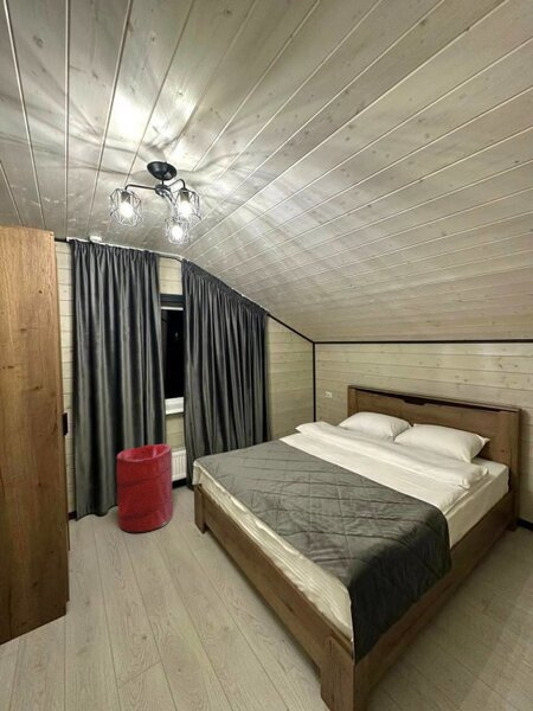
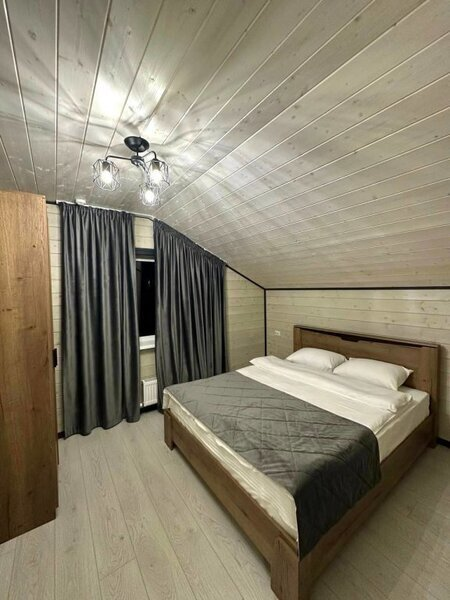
- laundry hamper (146, 482)
